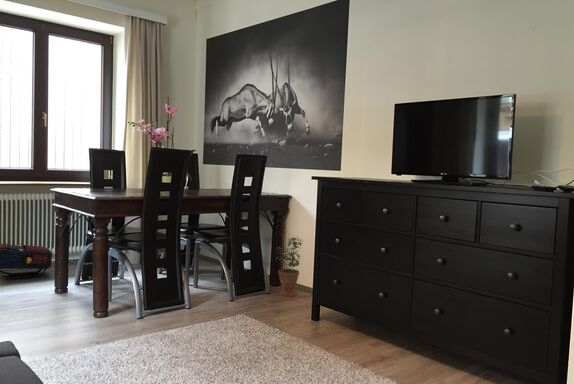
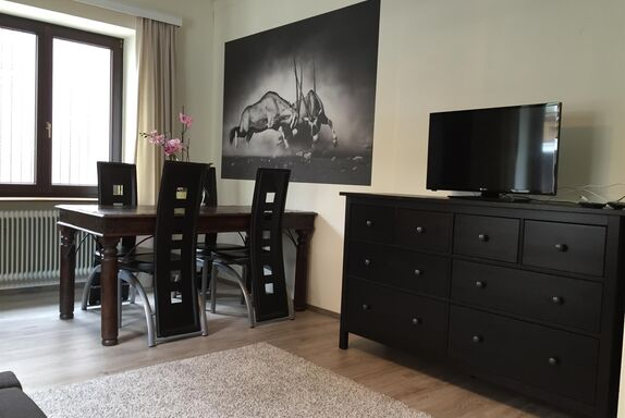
- potted plant (289, 264)
- satchel (22, 260)
